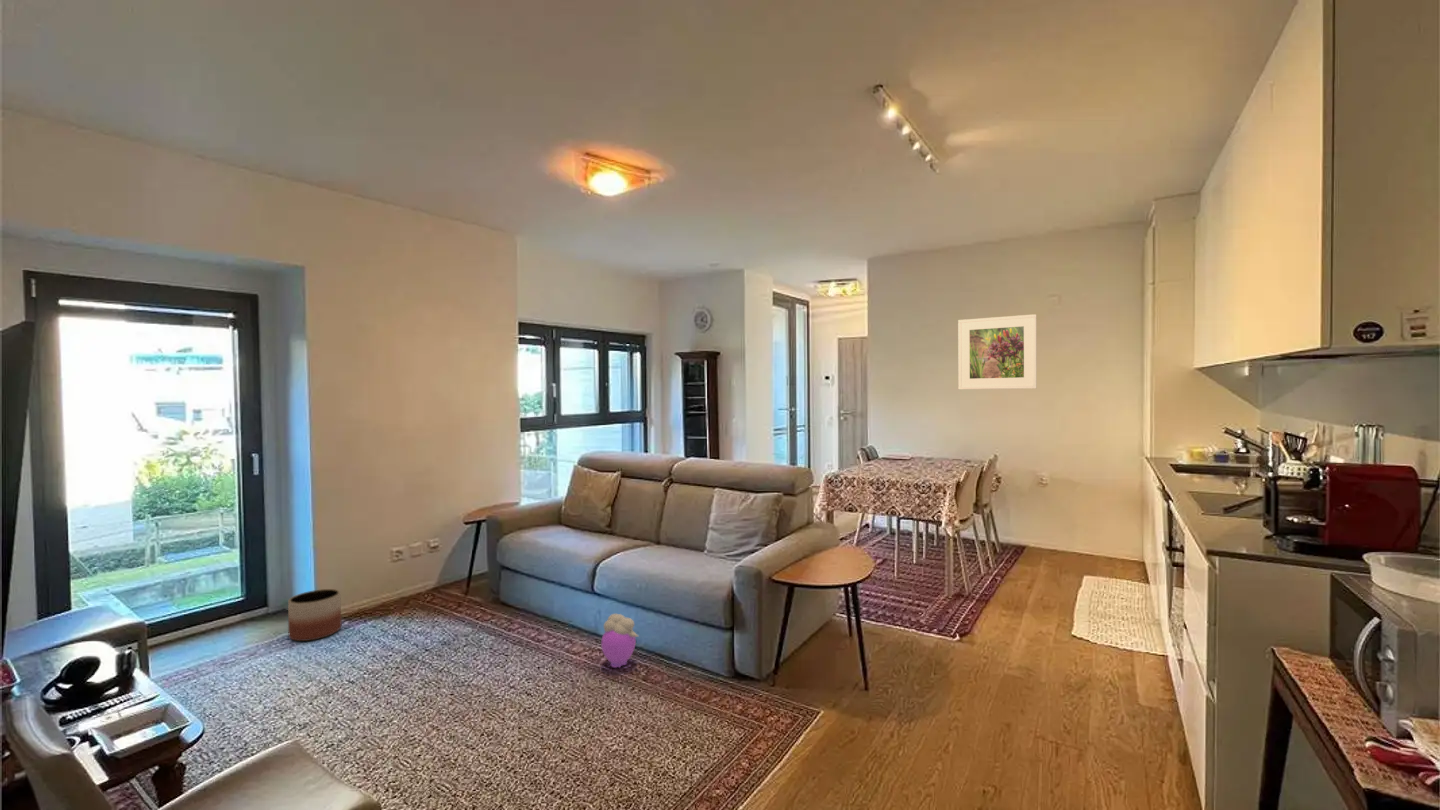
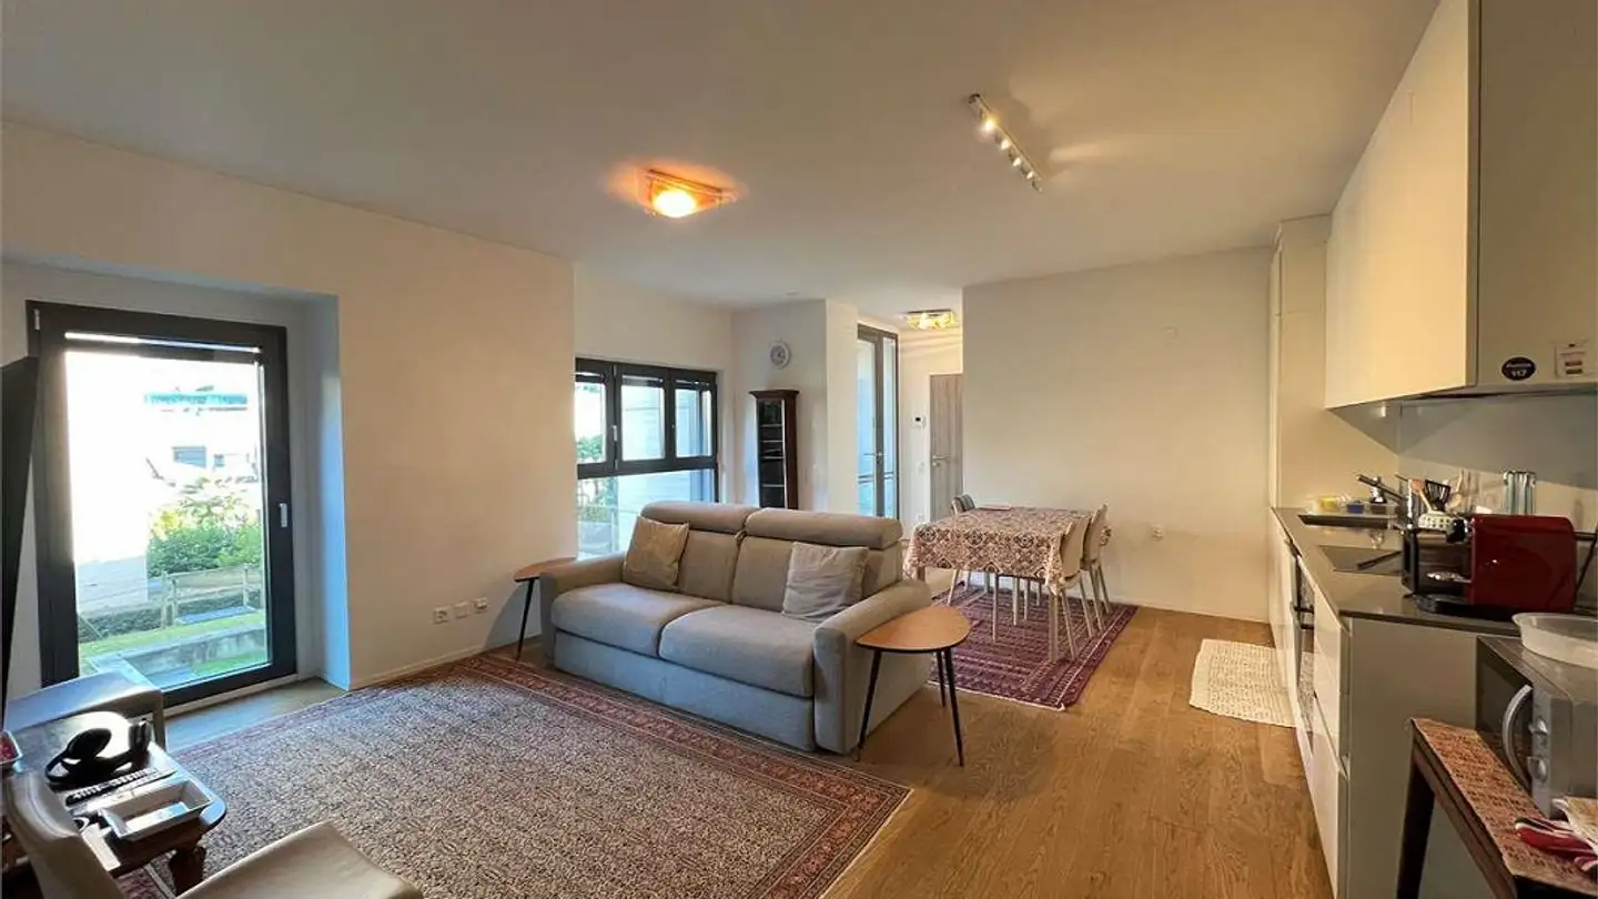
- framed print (996, 353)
- plush toy (621, 641)
- planter (315, 614)
